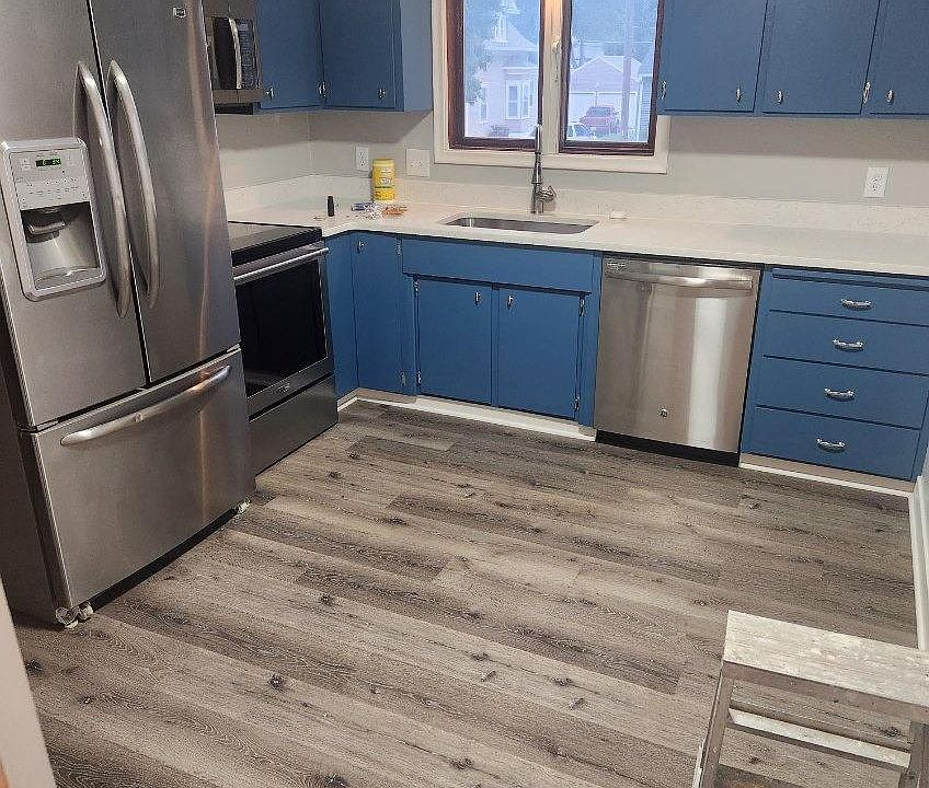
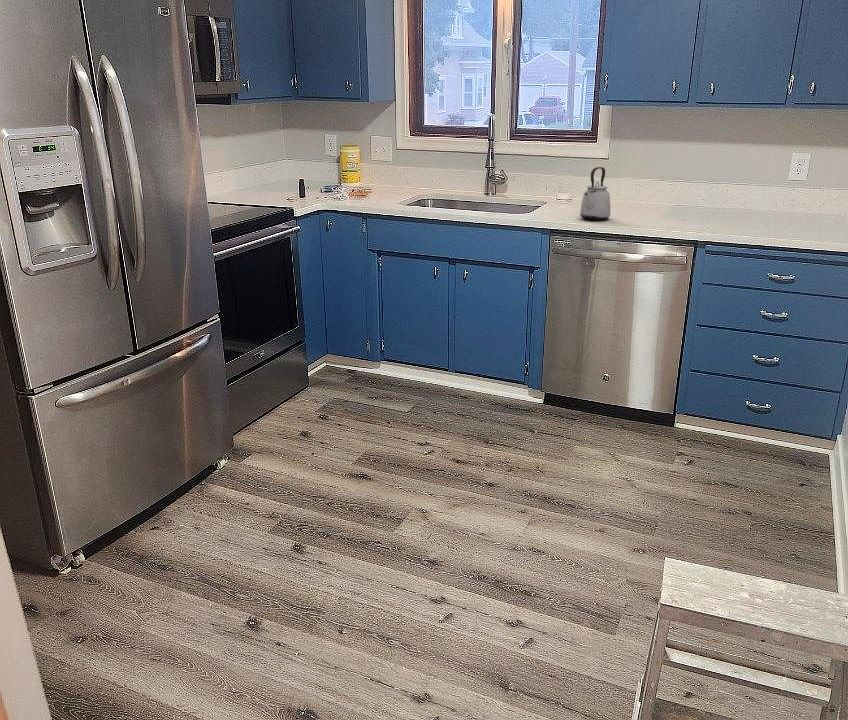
+ kettle (594, 194)
